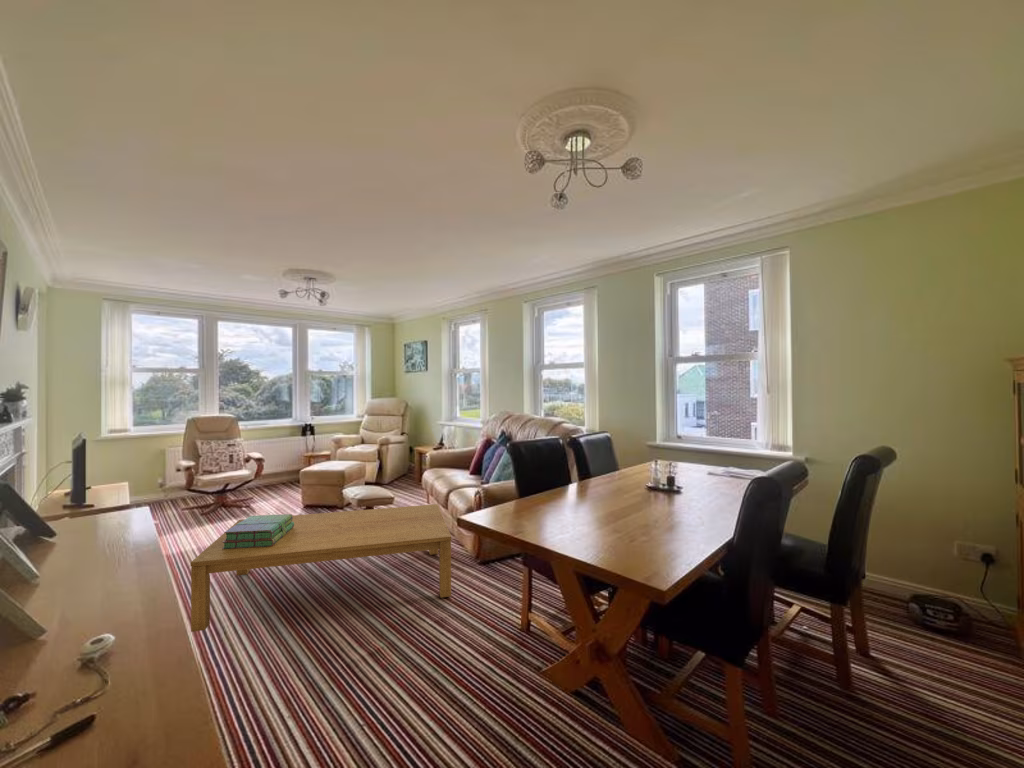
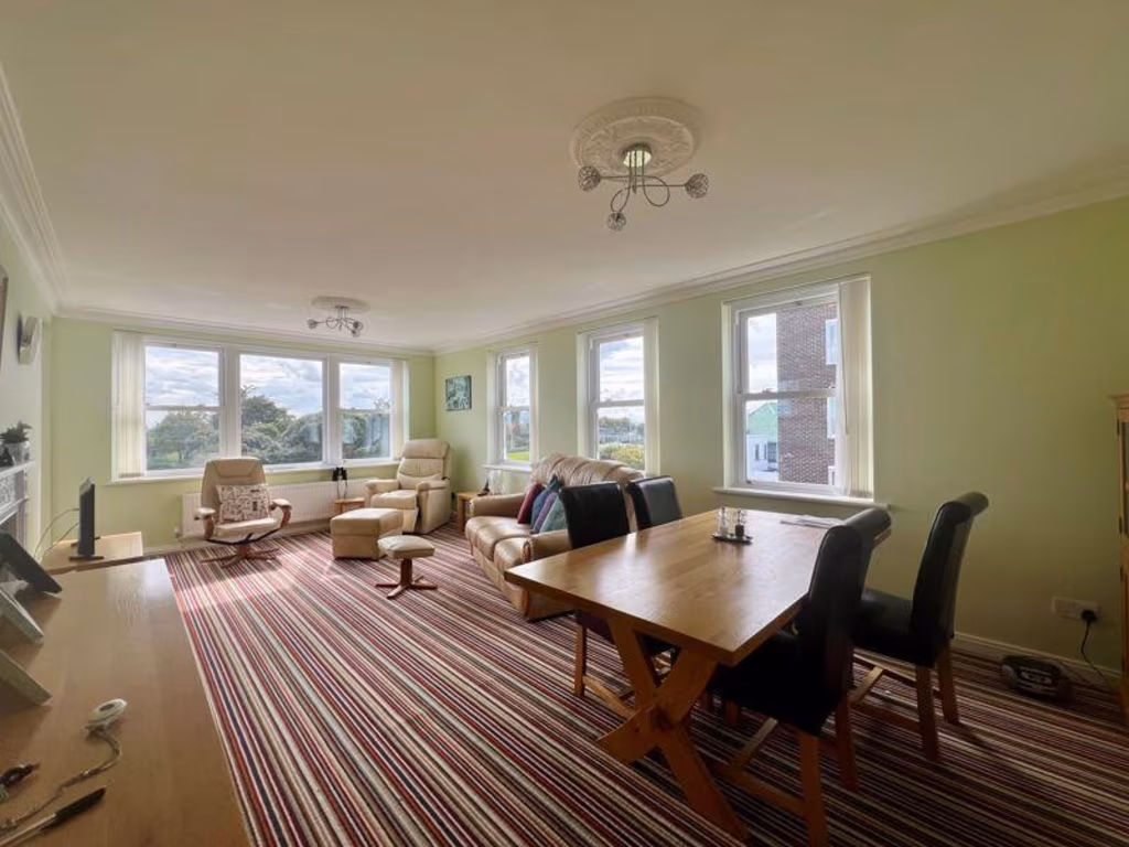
- stack of books (260, 529)
- coffee table (338, 555)
